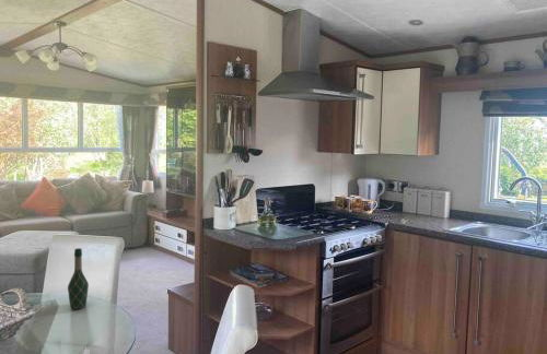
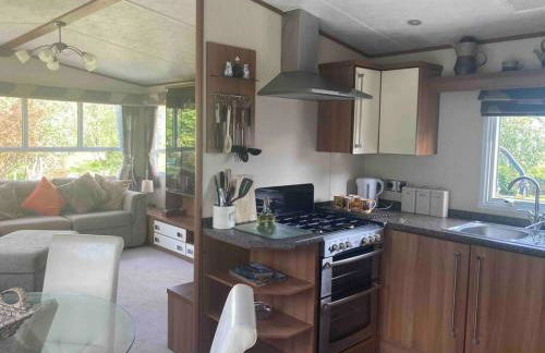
- wine bottle (78, 278)
